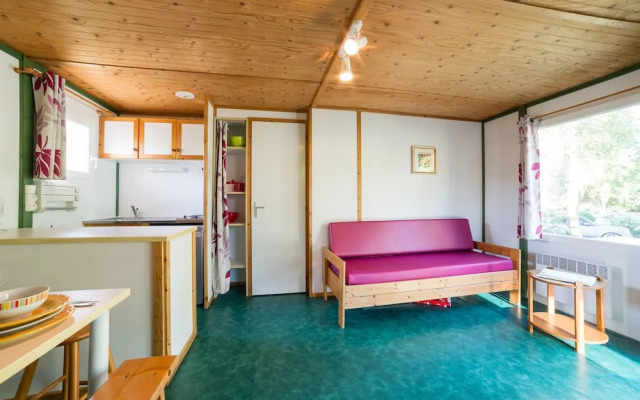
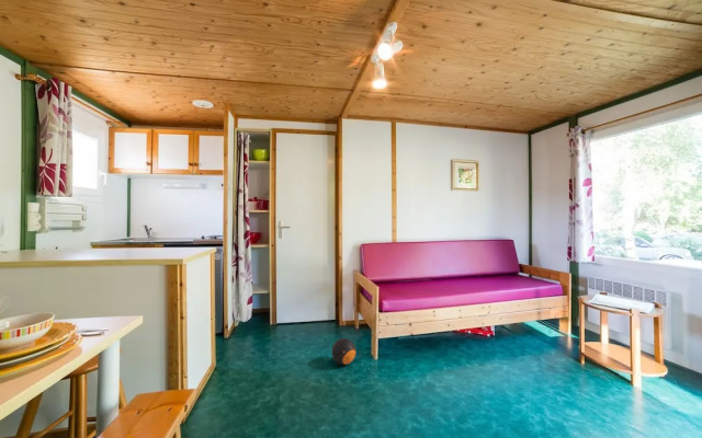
+ decorative ball (343, 350)
